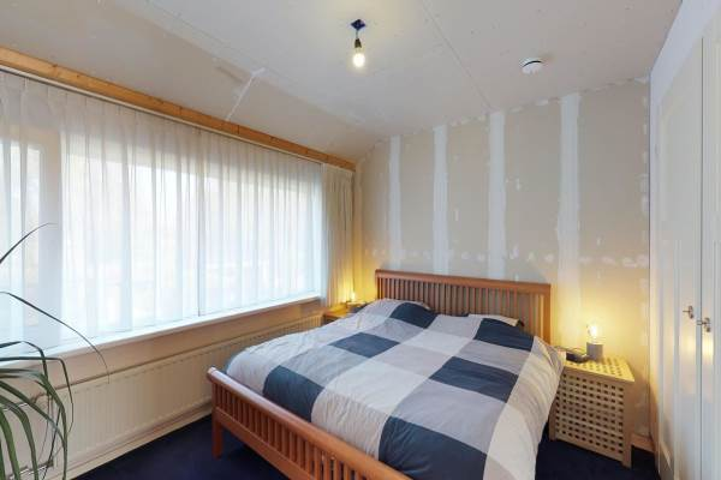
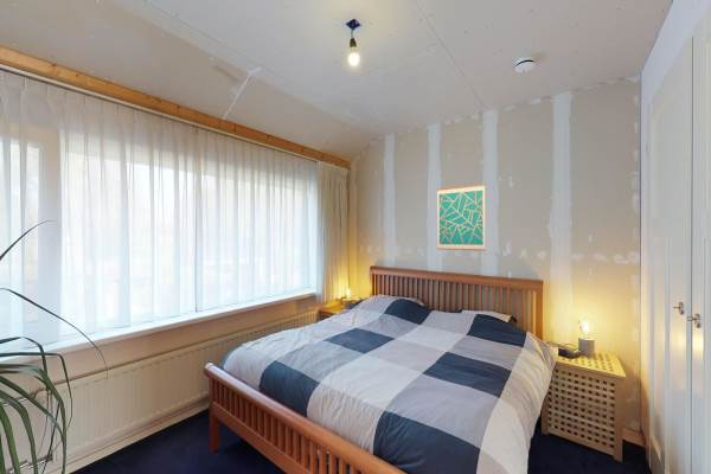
+ wall art (460, 218)
